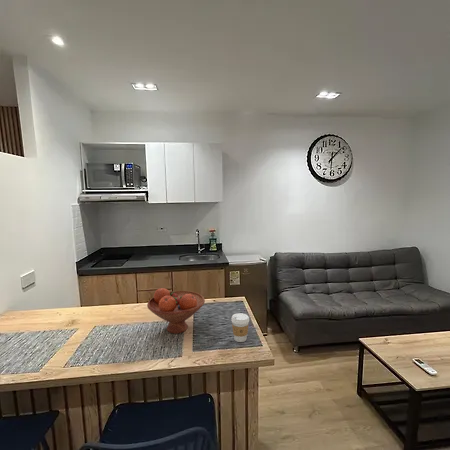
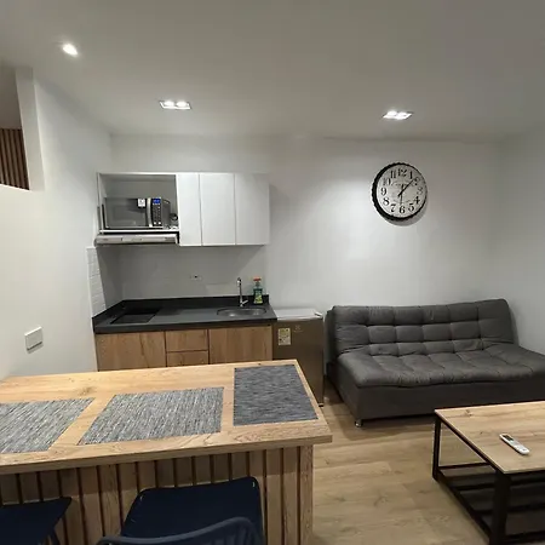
- coffee cup (240, 327)
- fruit bowl (176, 309)
